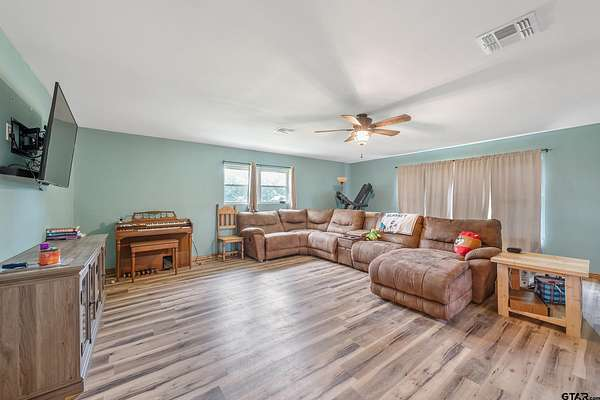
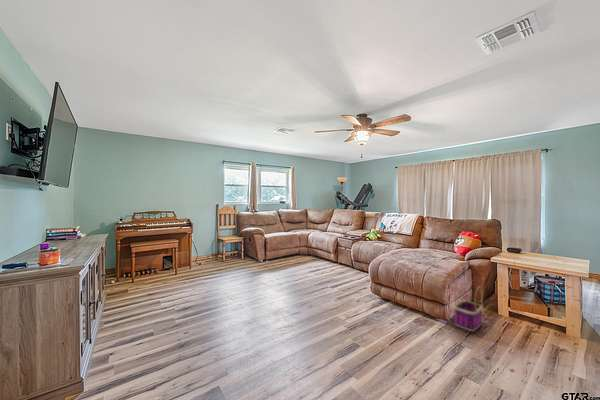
+ basket (468, 304)
